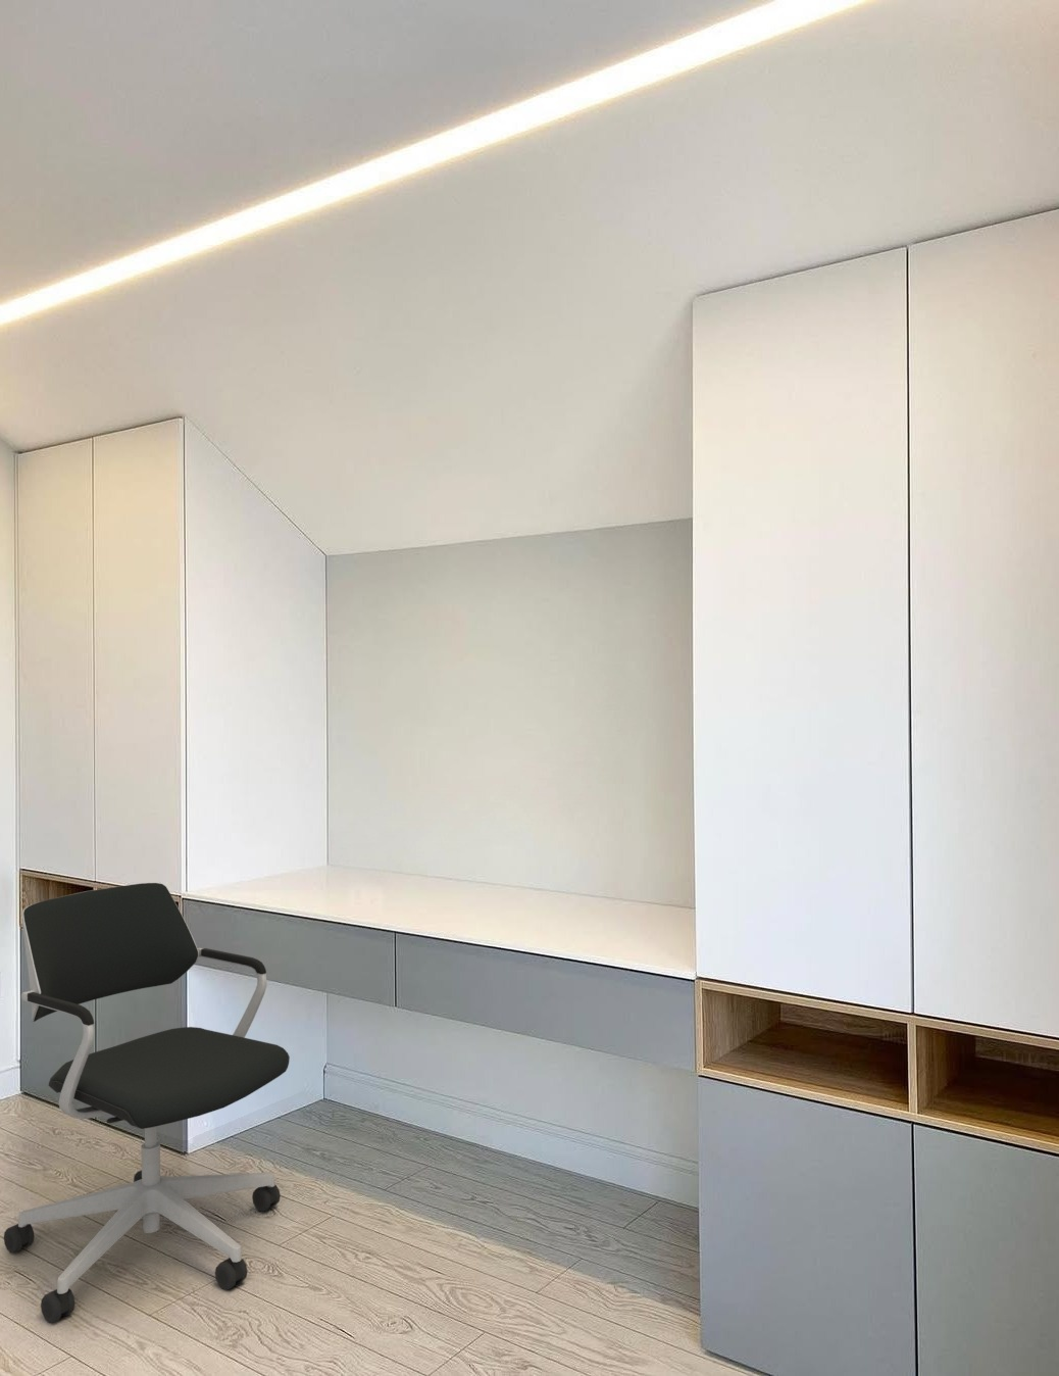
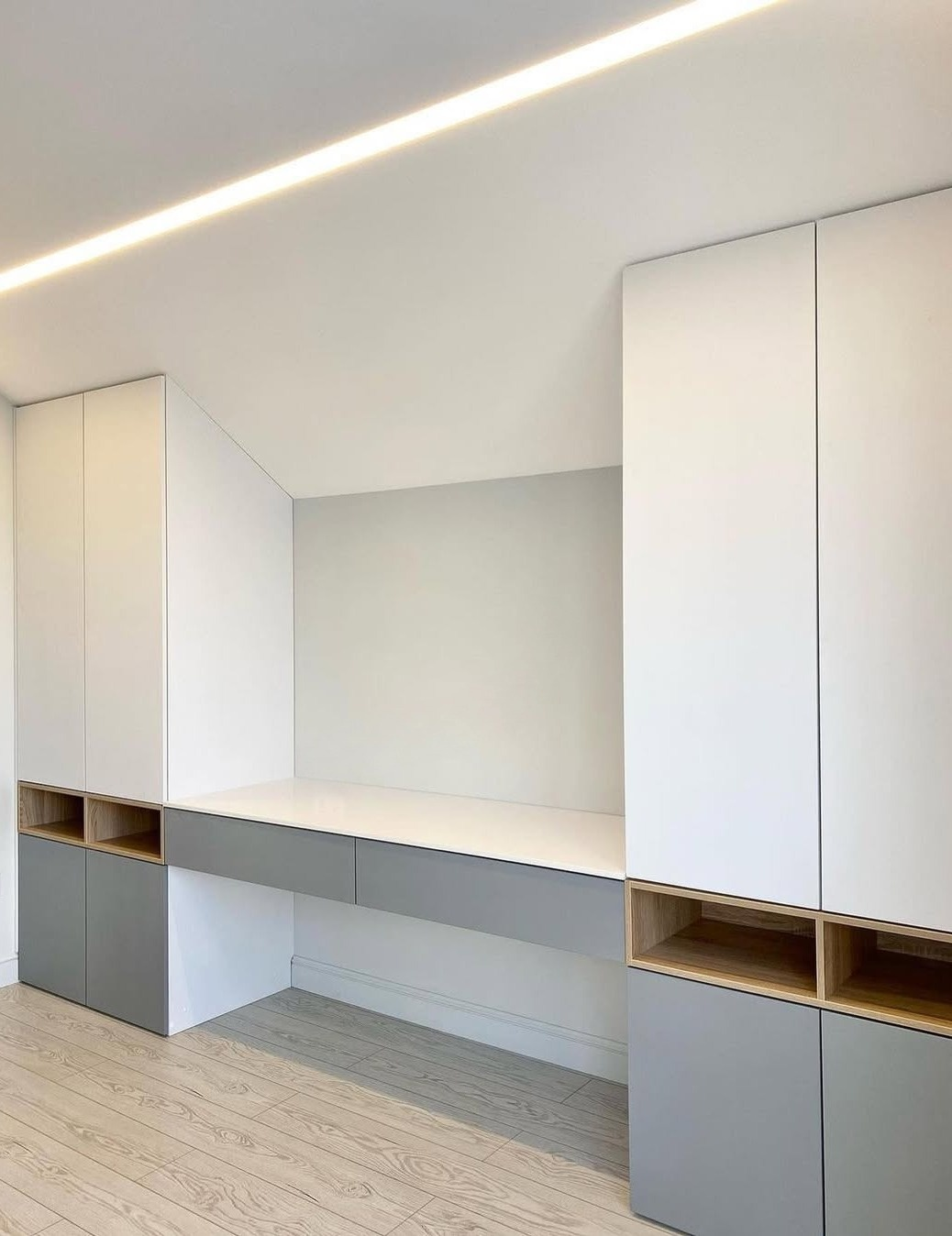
- office chair (152, 1075)
